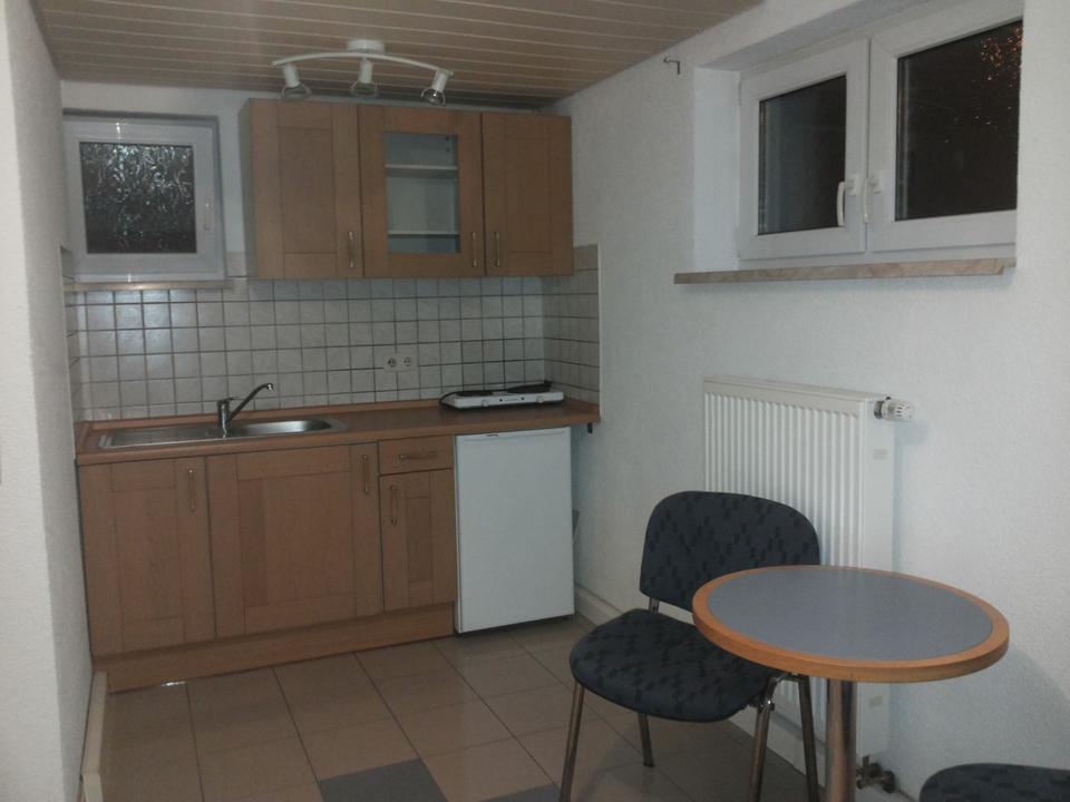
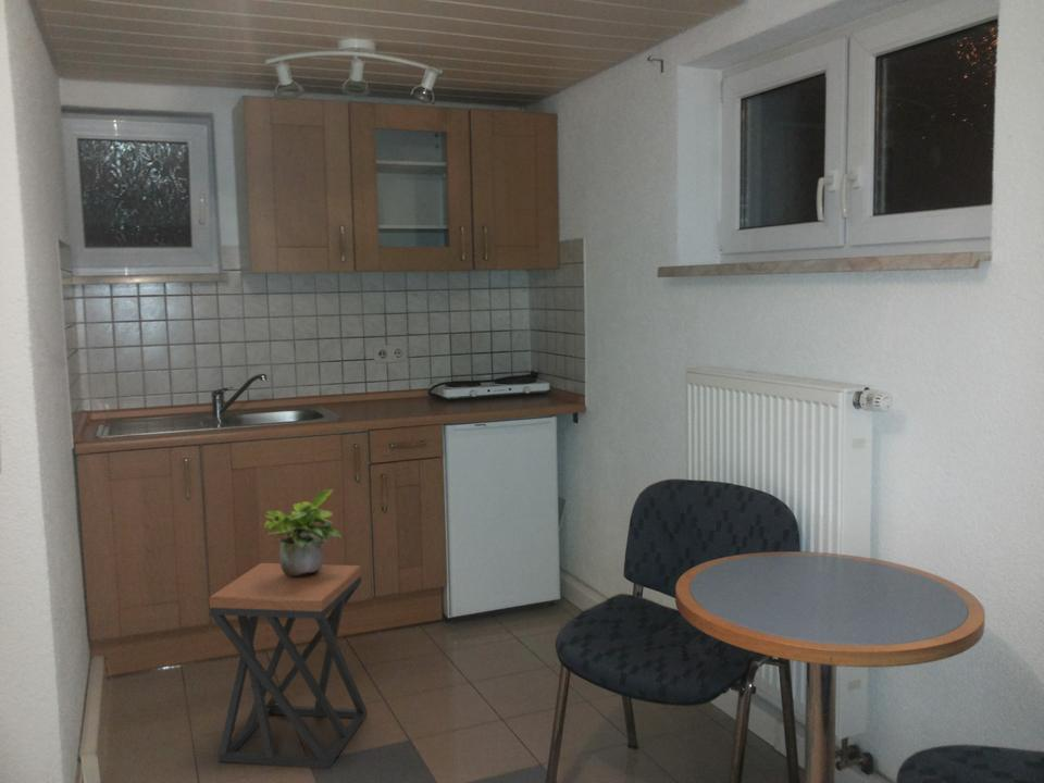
+ potted plant (302, 535)
+ stool (293, 659)
